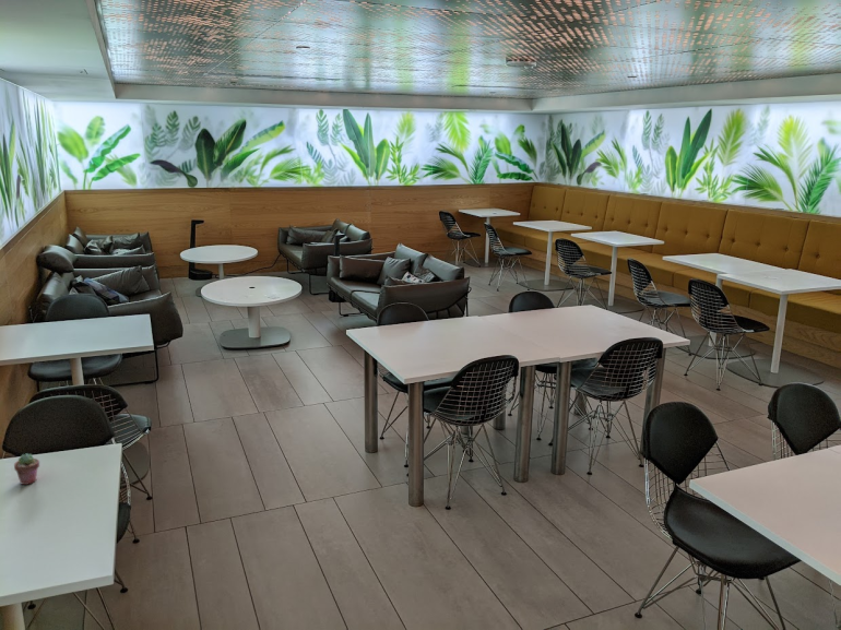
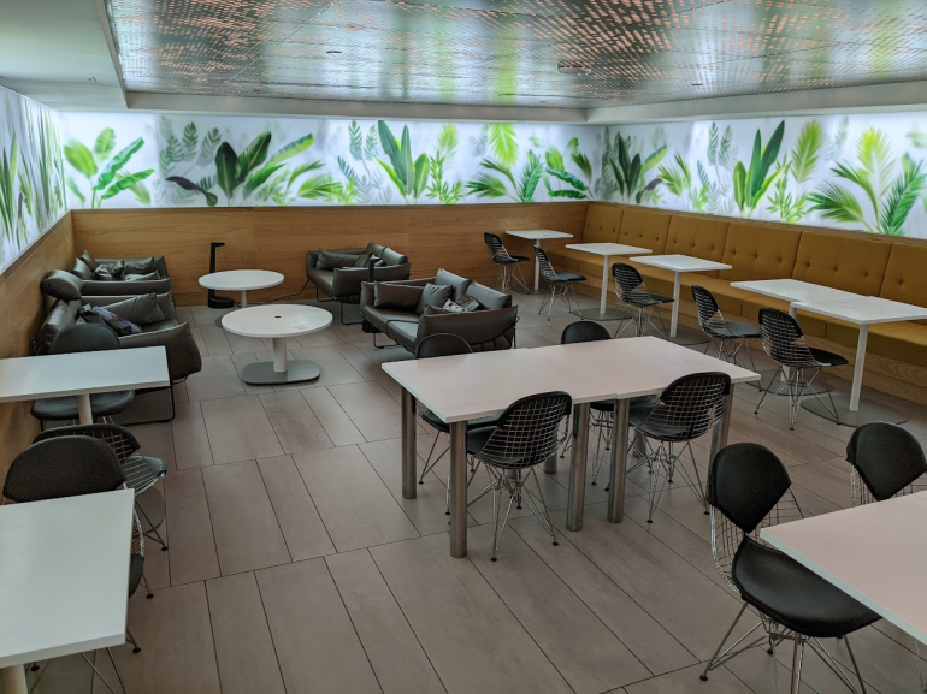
- potted succulent (26, 467)
